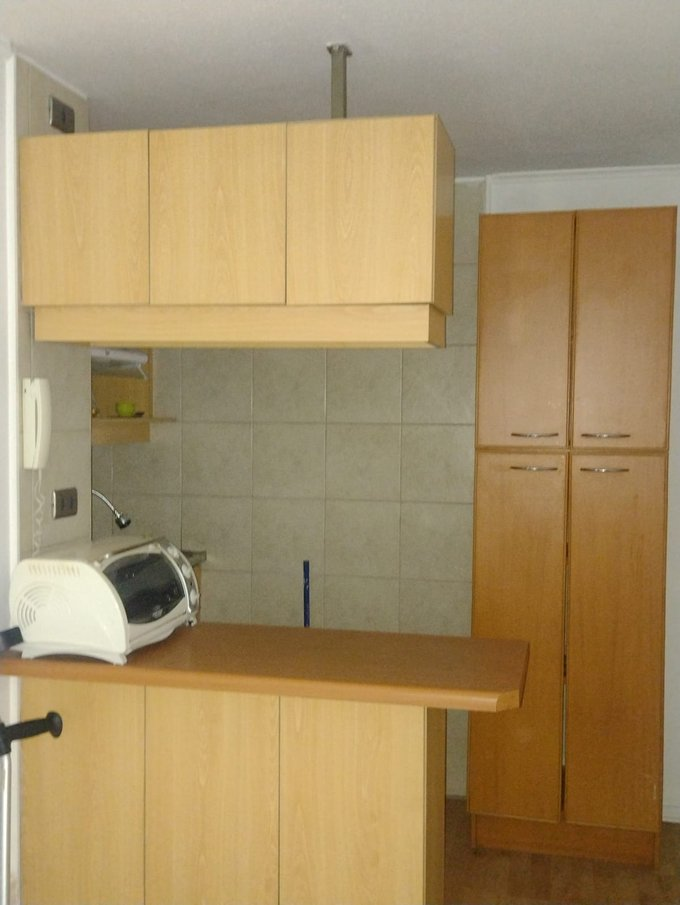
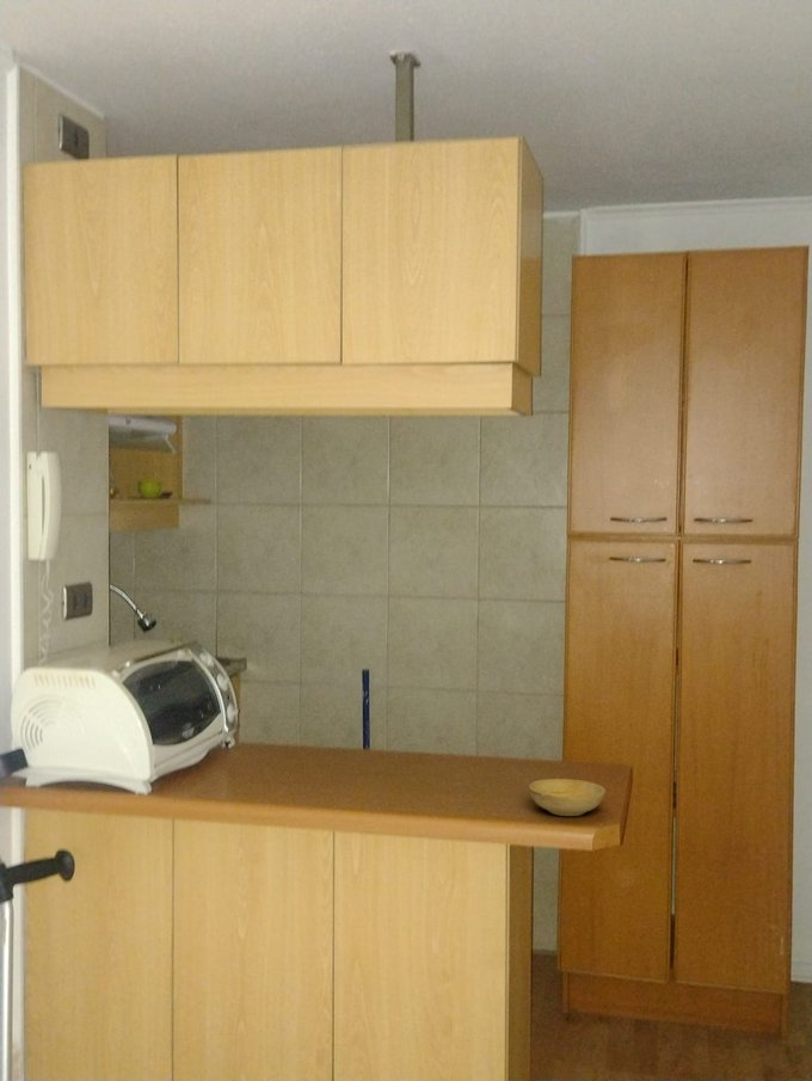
+ bowl (566, 798)
